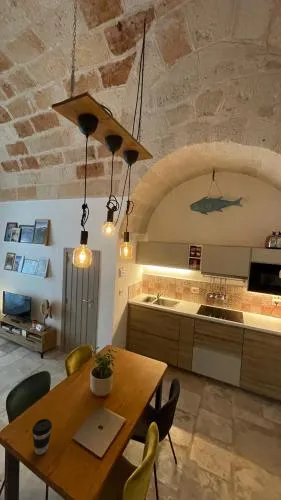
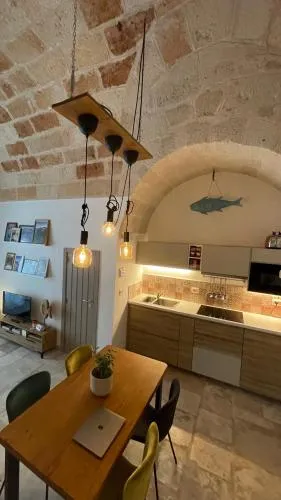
- coffee cup (41, 436)
